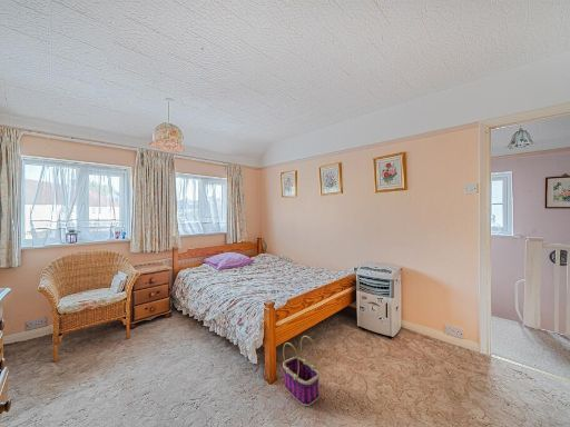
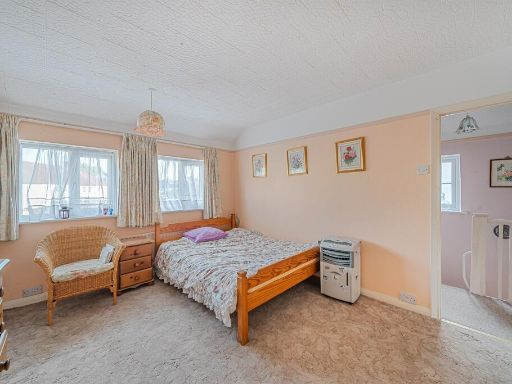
- basket (301, 365)
